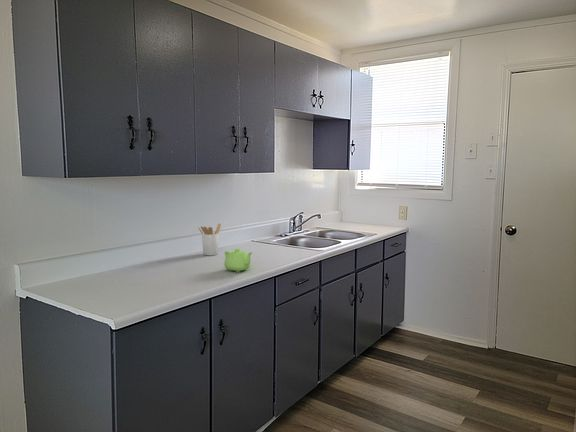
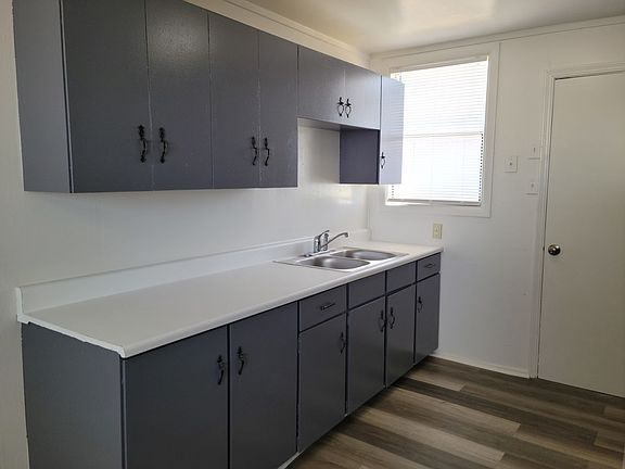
- utensil holder (209, 239)
- teapot (238, 259)
